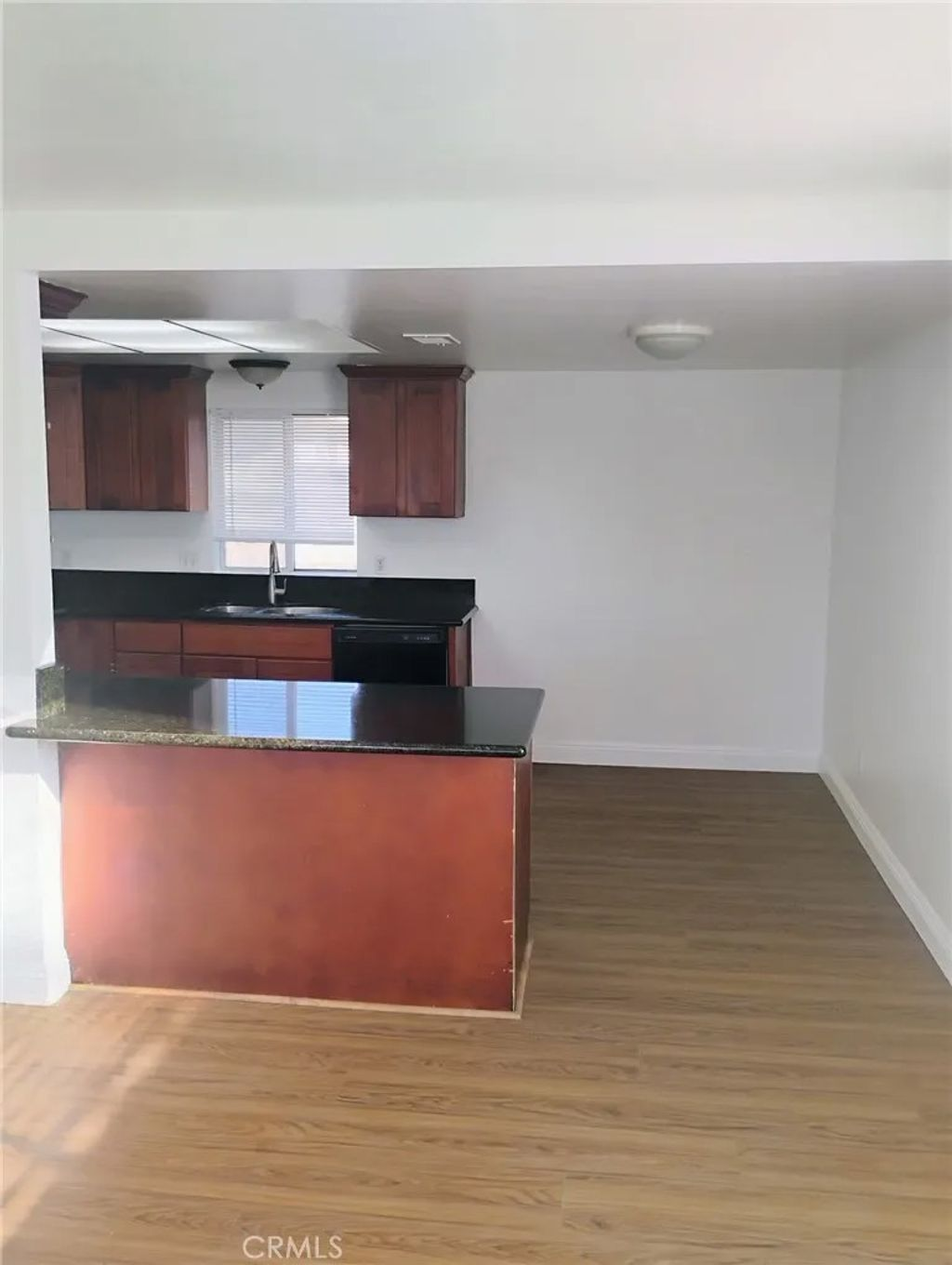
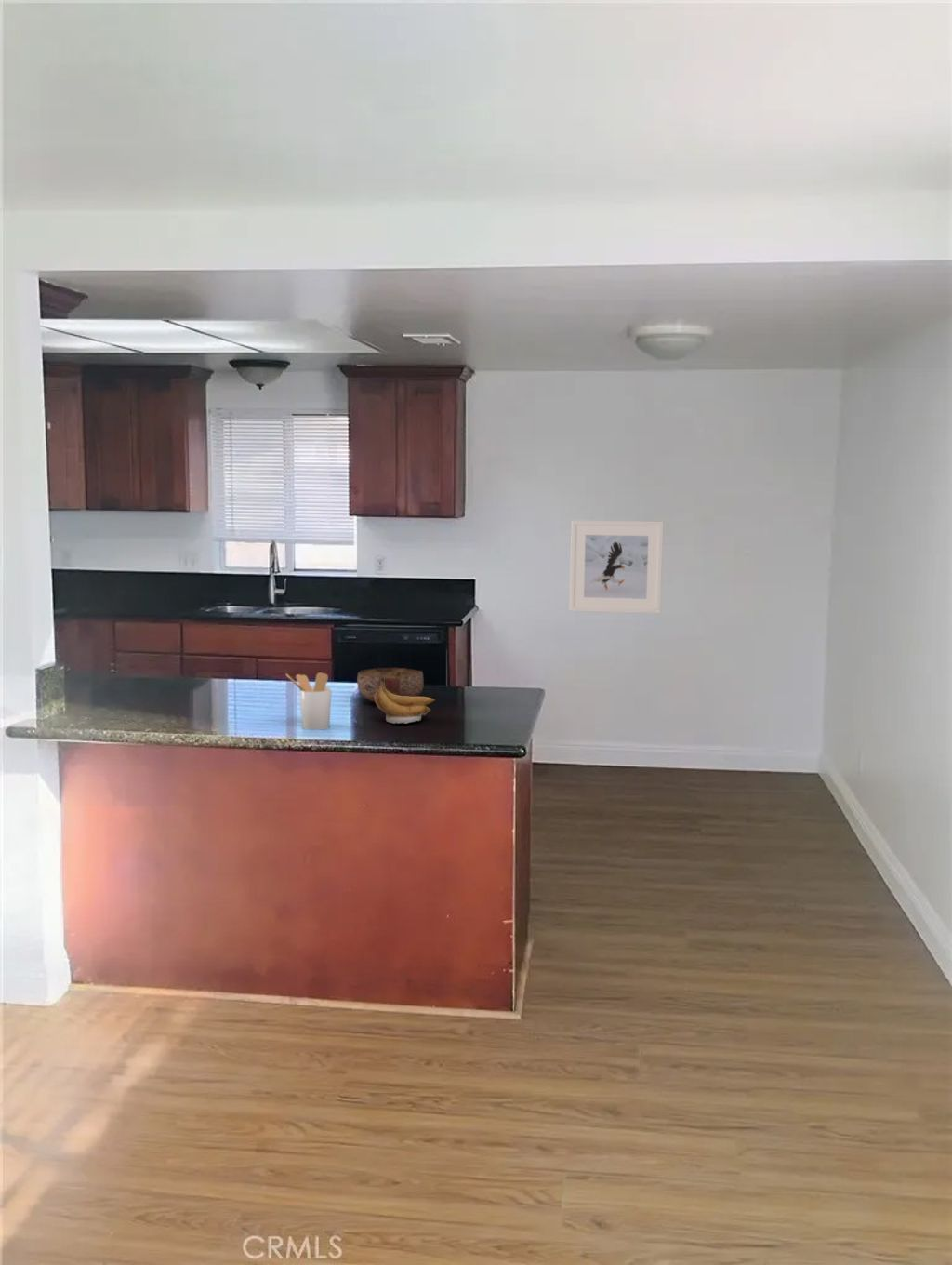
+ utensil holder (308, 699)
+ banana (404, 699)
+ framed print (615, 566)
+ bowl (390, 686)
